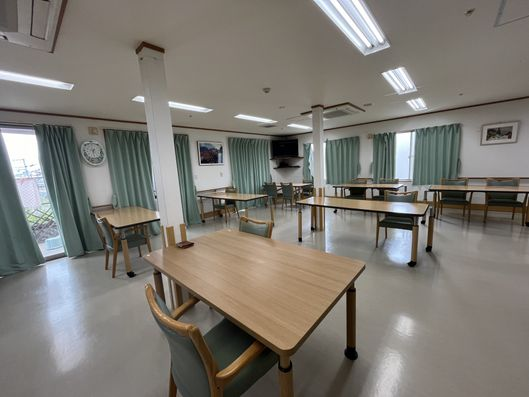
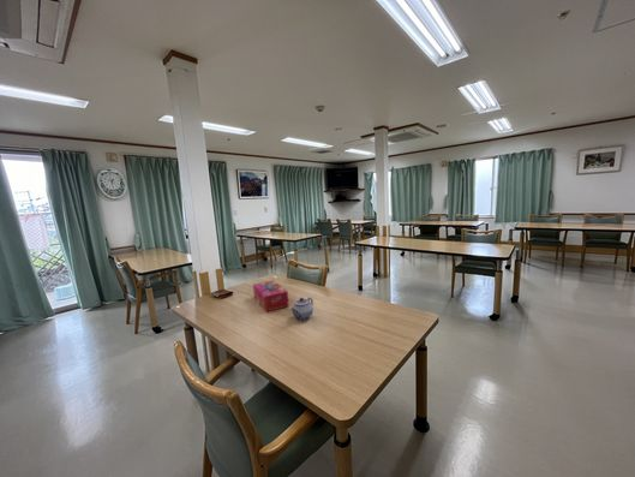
+ teapot (301, 308)
+ tissue box (269, 294)
